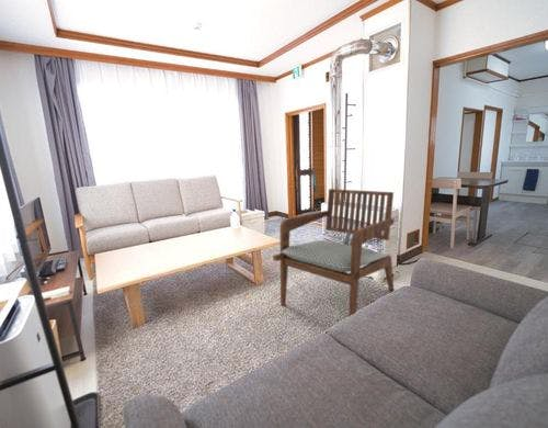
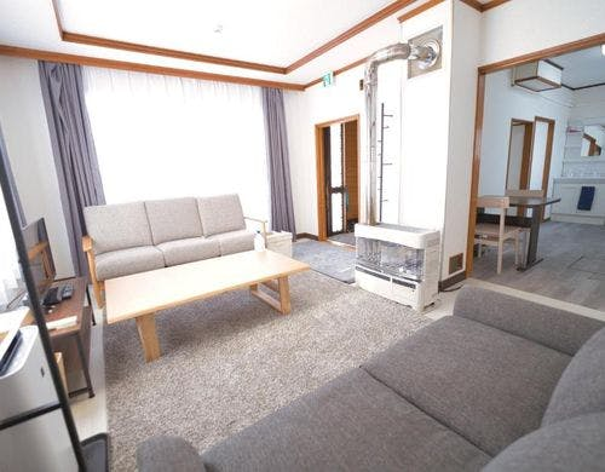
- armchair (336, 249)
